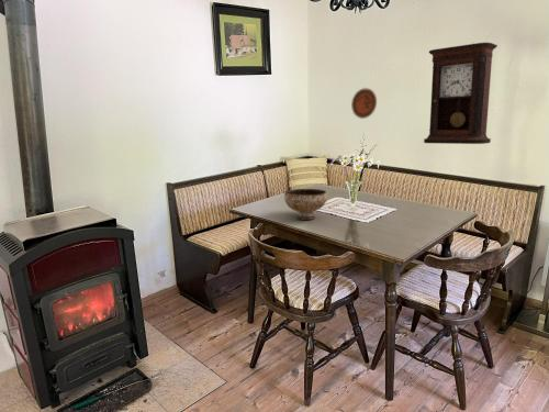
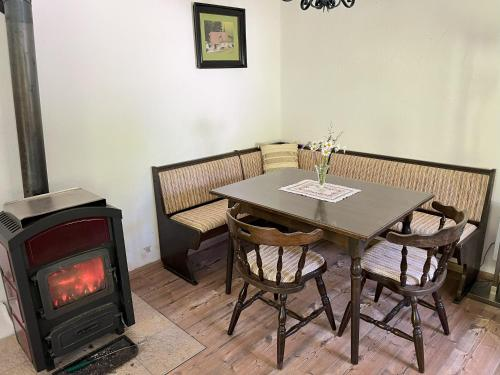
- decorative plate (363, 103)
- pendulum clock (457, 96)
- bowl (305, 204)
